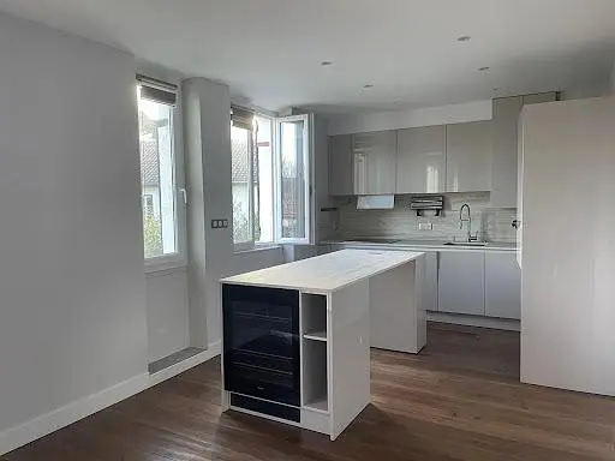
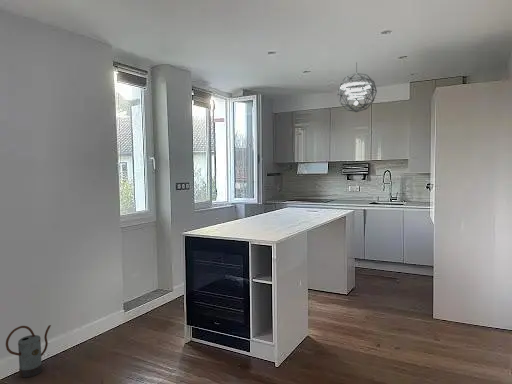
+ watering can (30, 347)
+ pendant light (356, 87)
